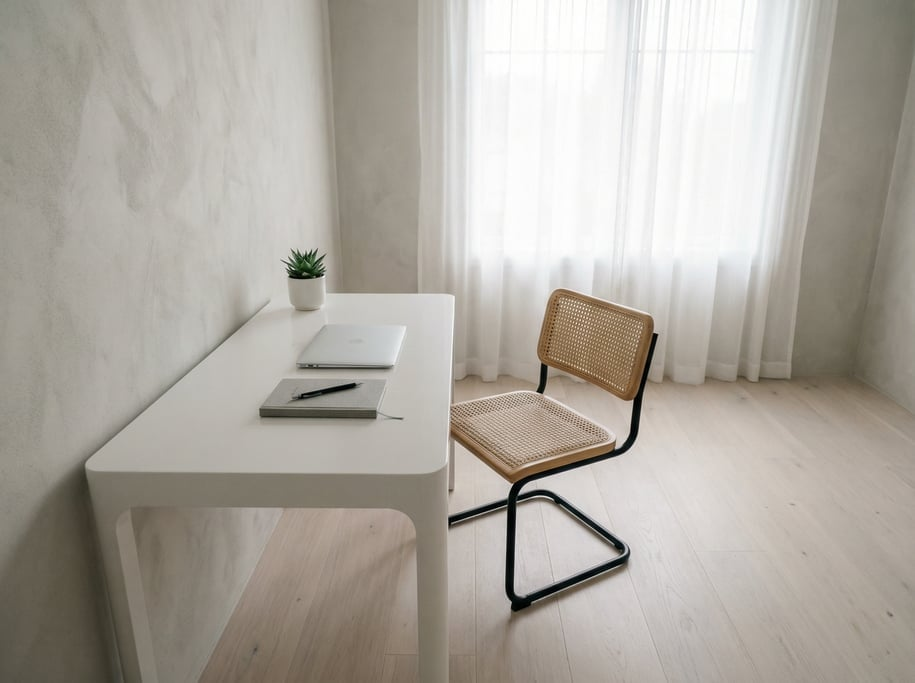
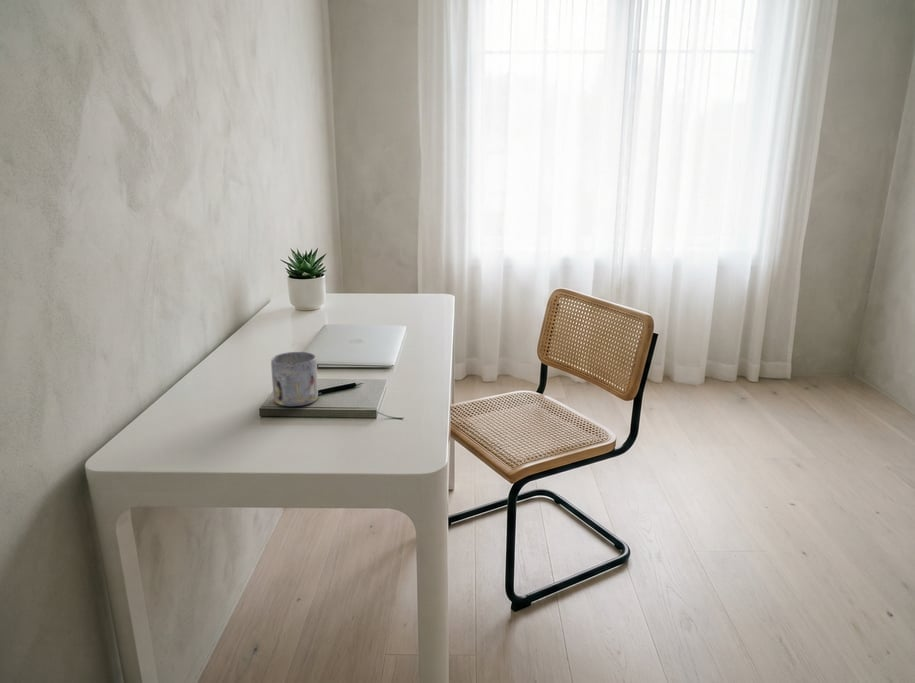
+ mug (292, 381)
